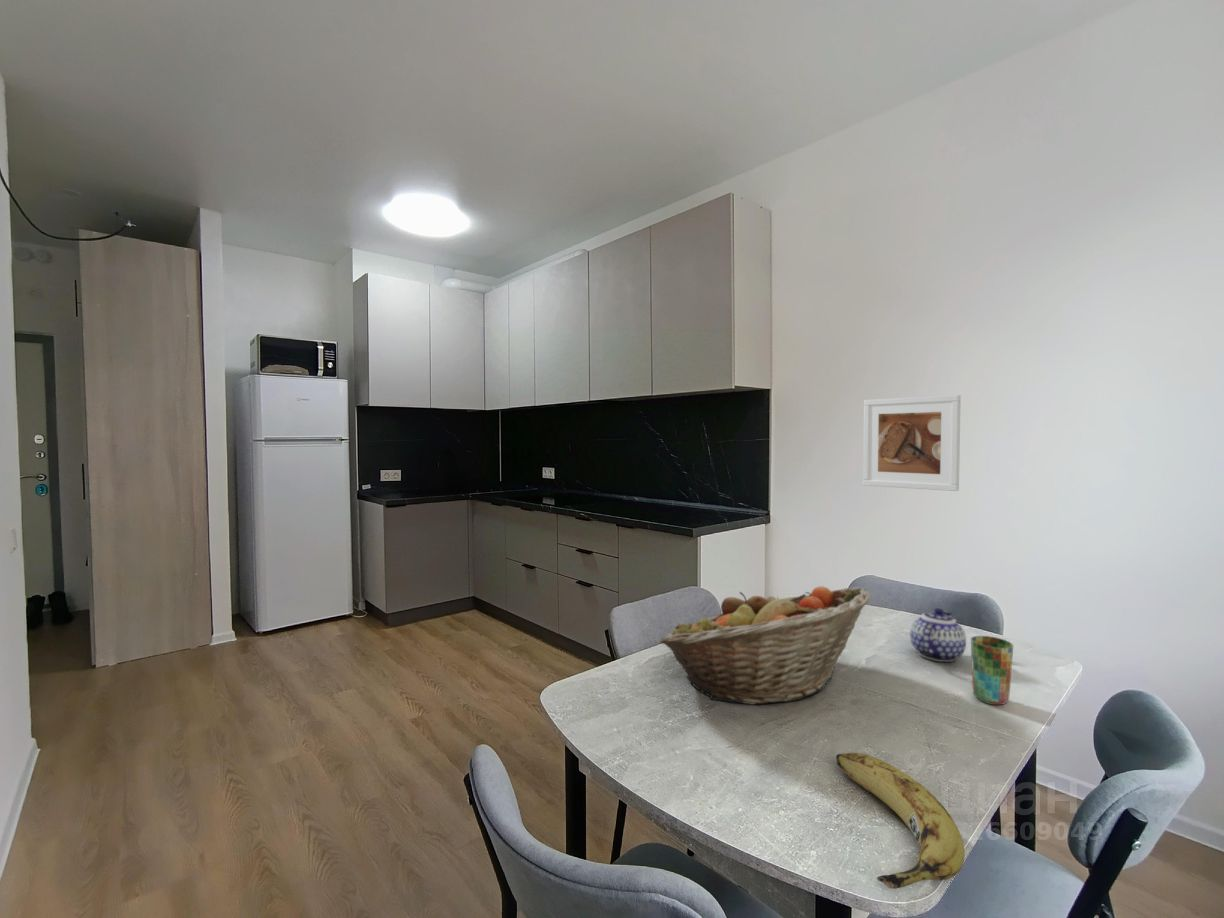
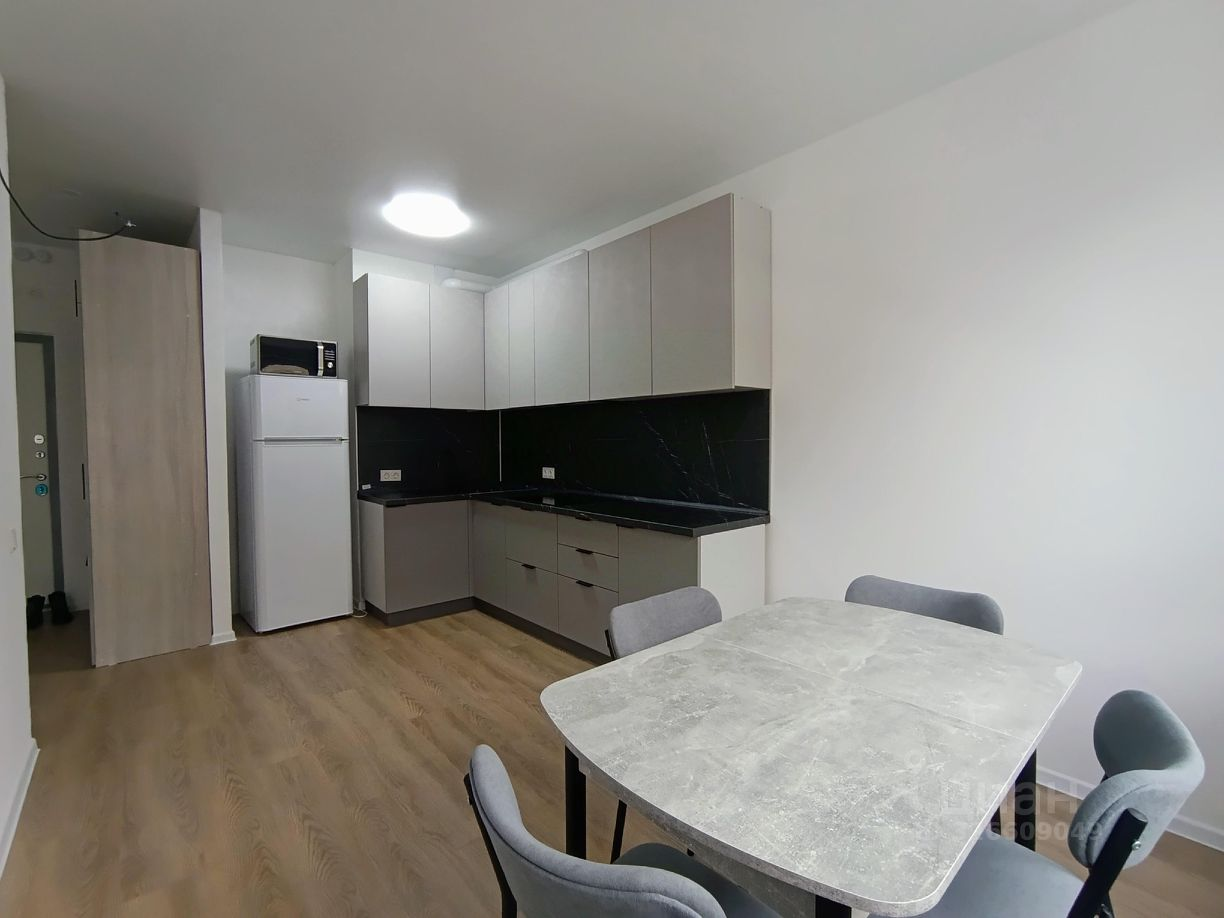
- fruit (889, 806)
- fruit basket (766, 631)
- cup (991, 670)
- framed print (908, 442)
- teapot (937, 632)
